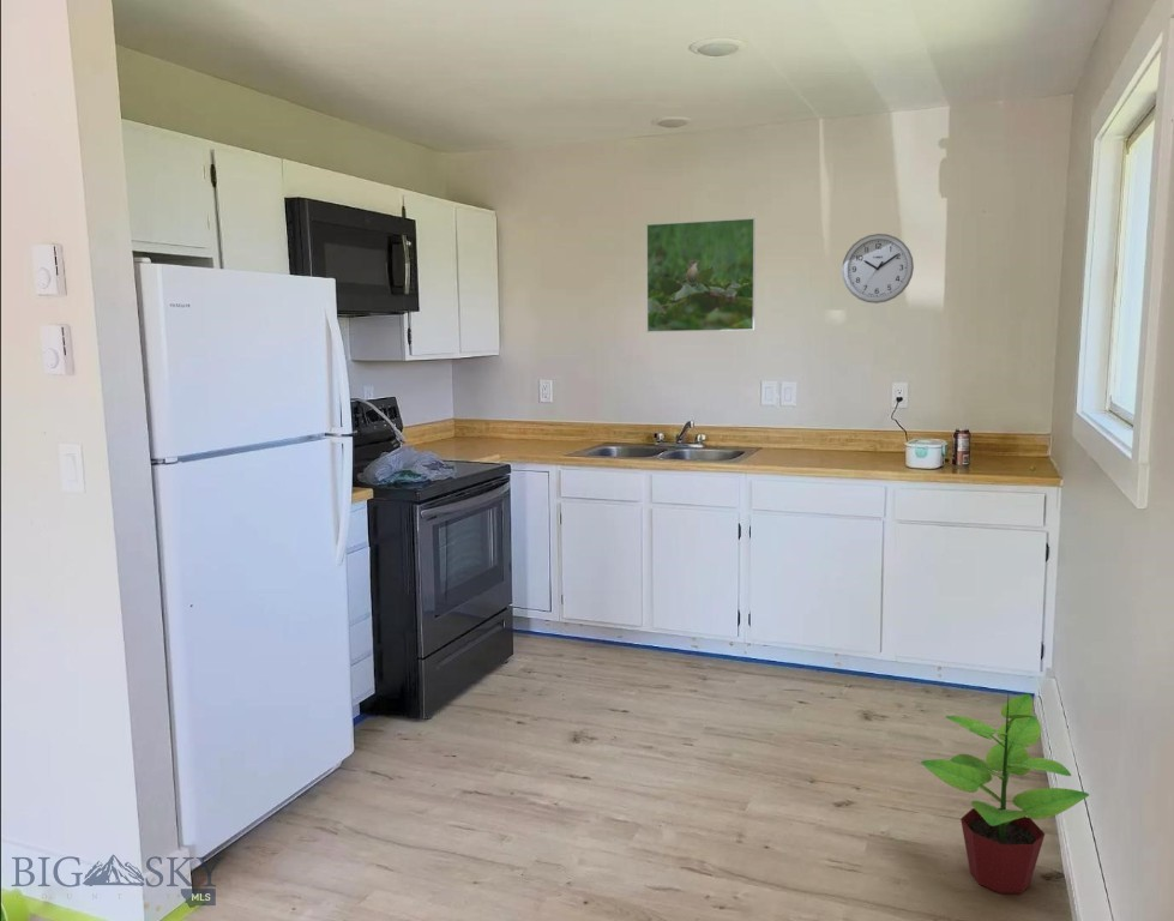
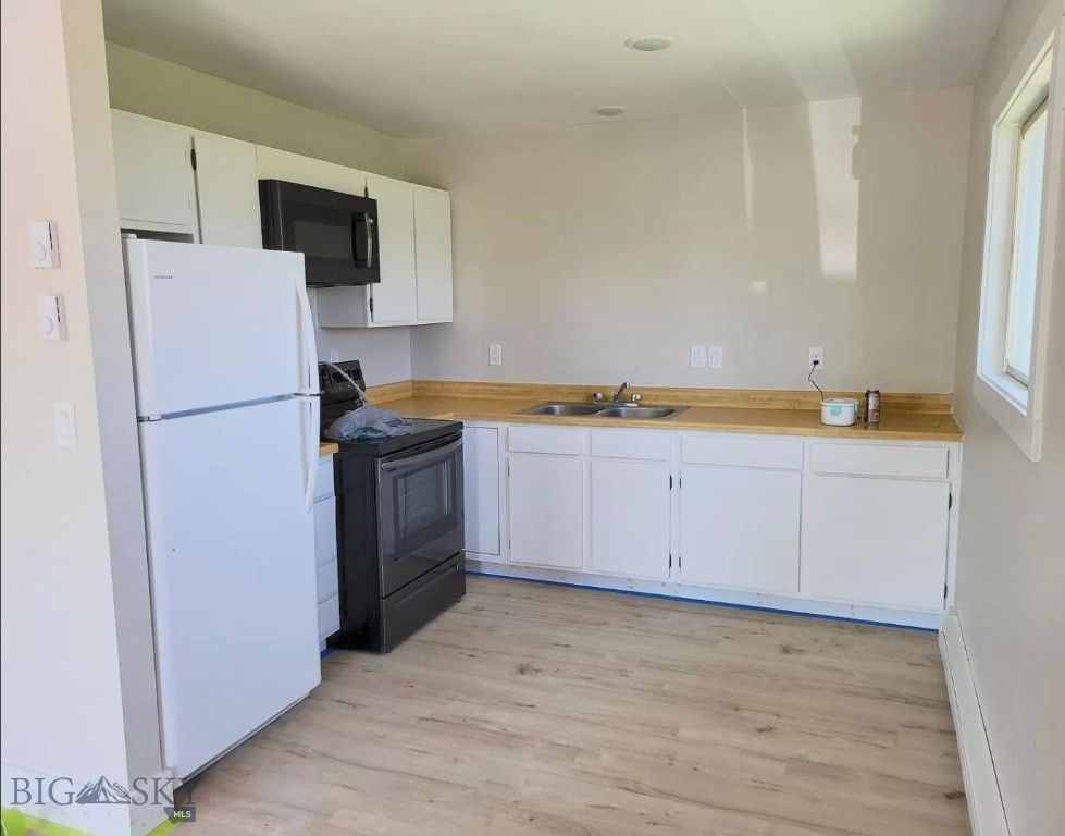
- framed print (699, 276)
- potted plant (1004, 788)
- wall clock (877, 267)
